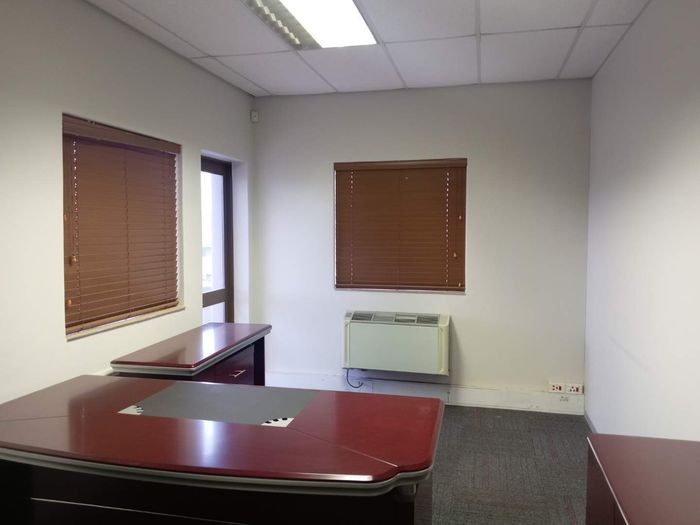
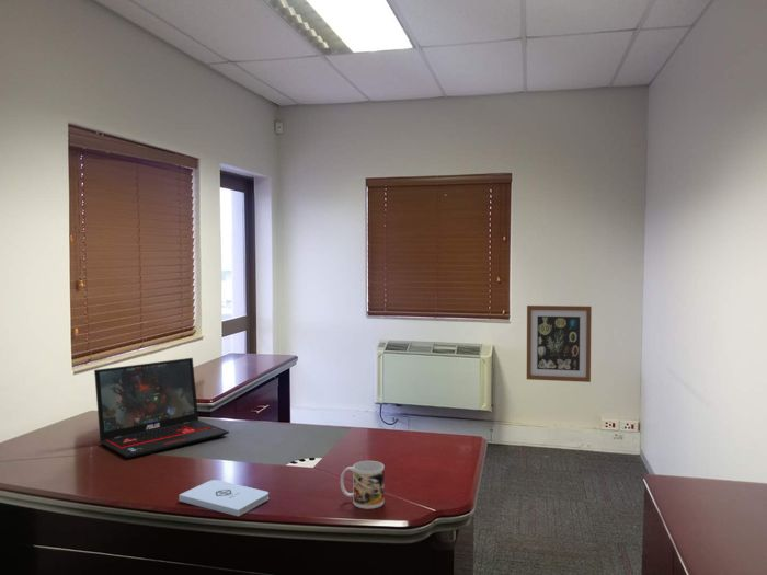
+ wall art (558, 343)
+ notepad (225, 496)
+ mug (362, 483)
+ laptop (162, 403)
